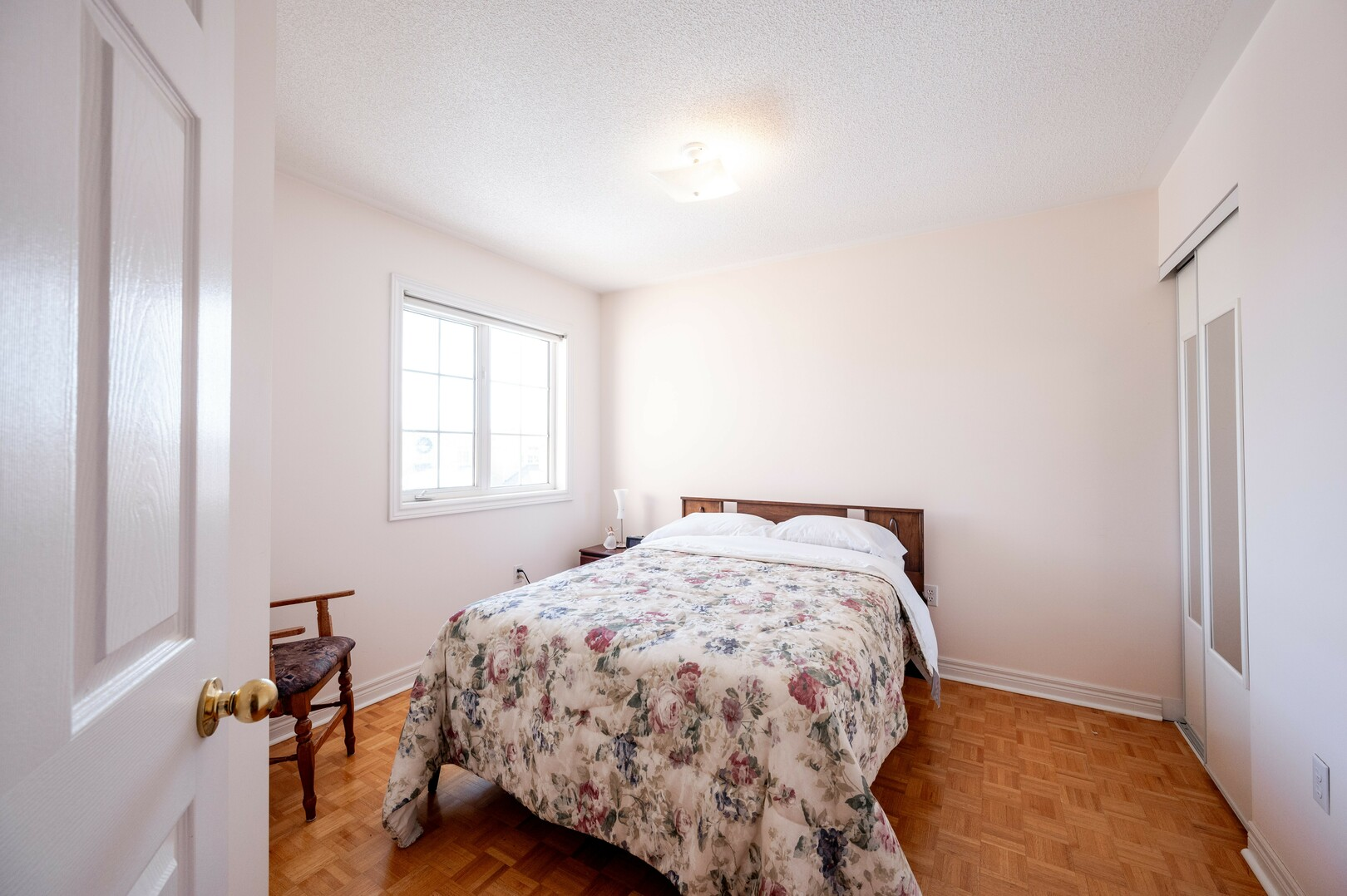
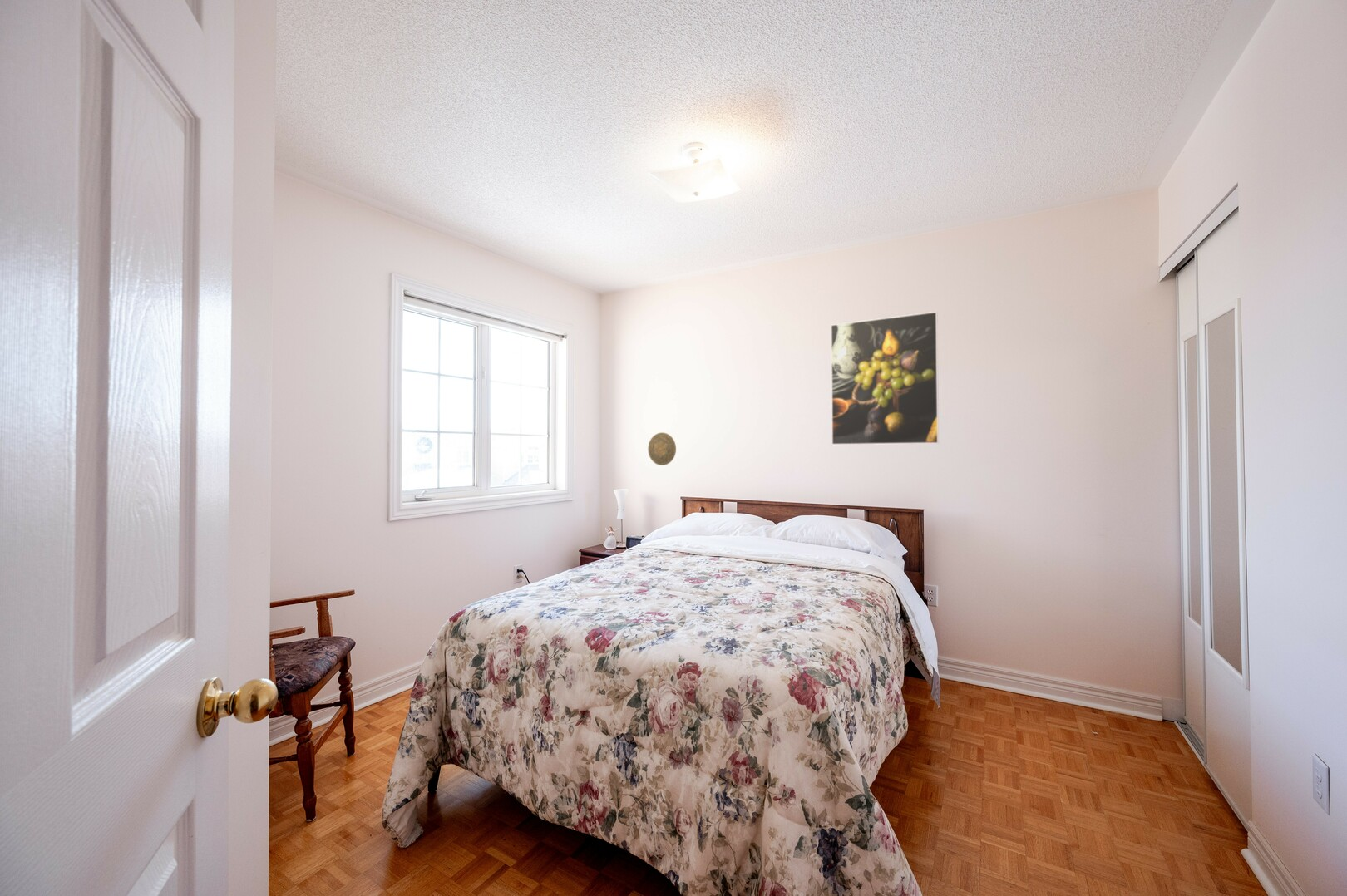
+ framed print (882, 381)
+ decorative plate (661, 449)
